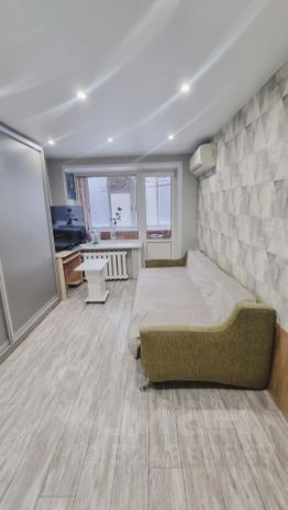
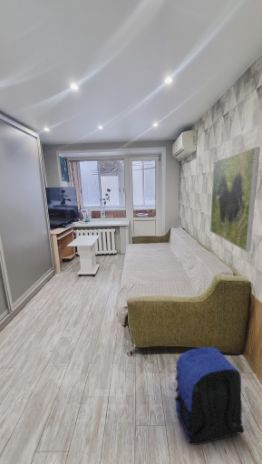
+ backpack (201, 385)
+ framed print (229, 199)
